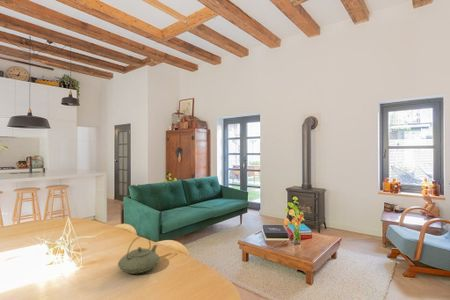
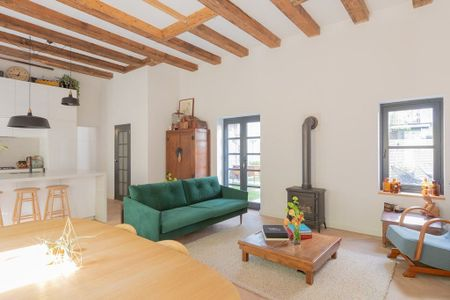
- teapot (141, 251)
